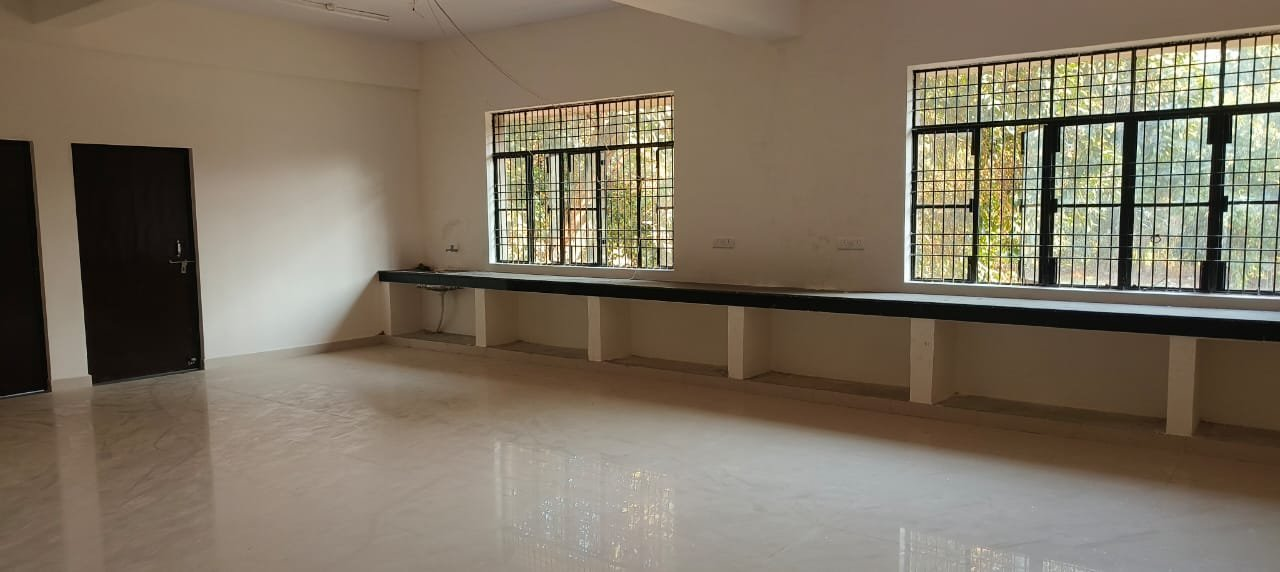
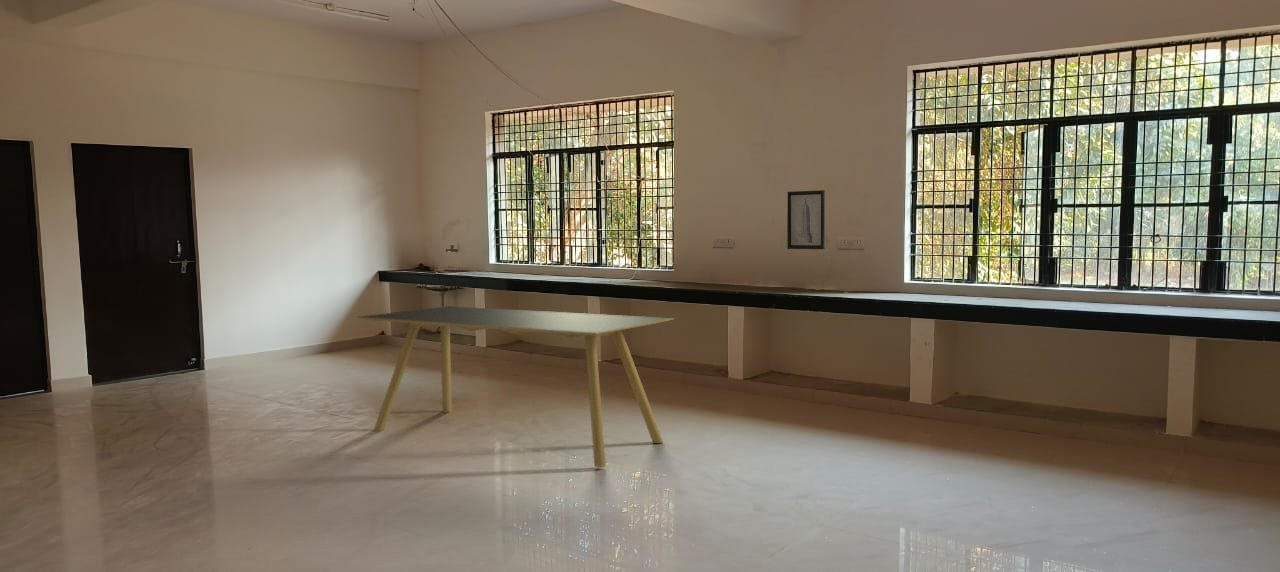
+ dining table (518, 334)
+ wall art (805, 220)
